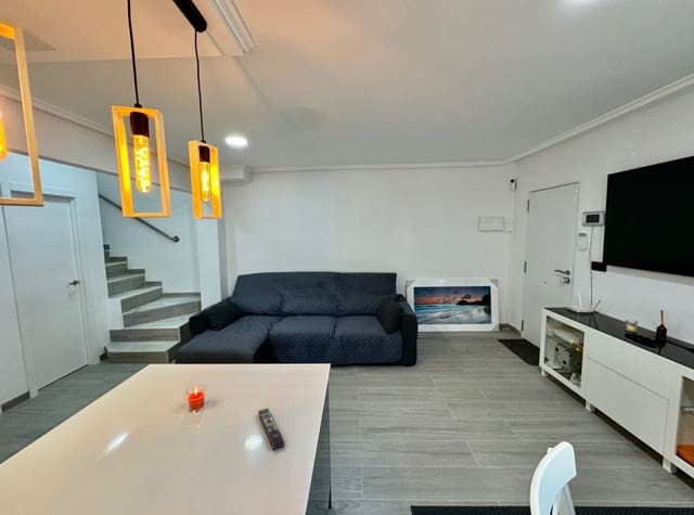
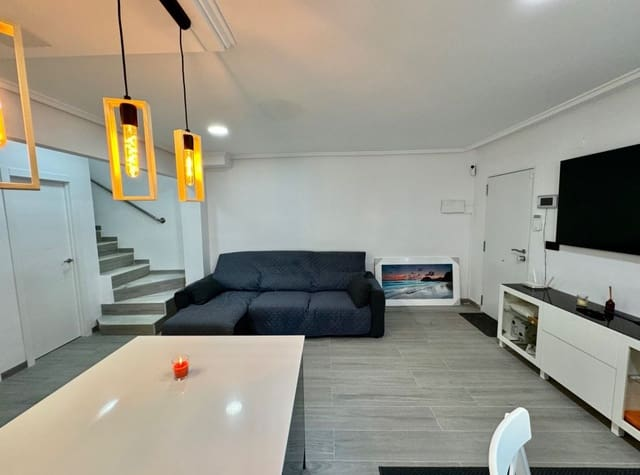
- remote control (270, 426)
